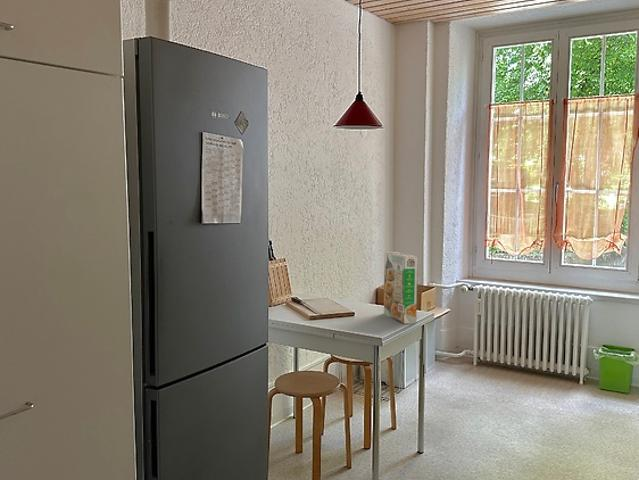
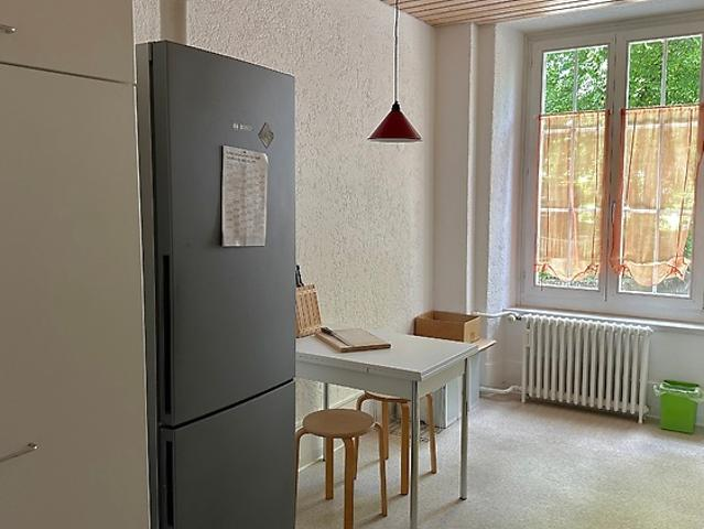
- cereal box (400, 286)
